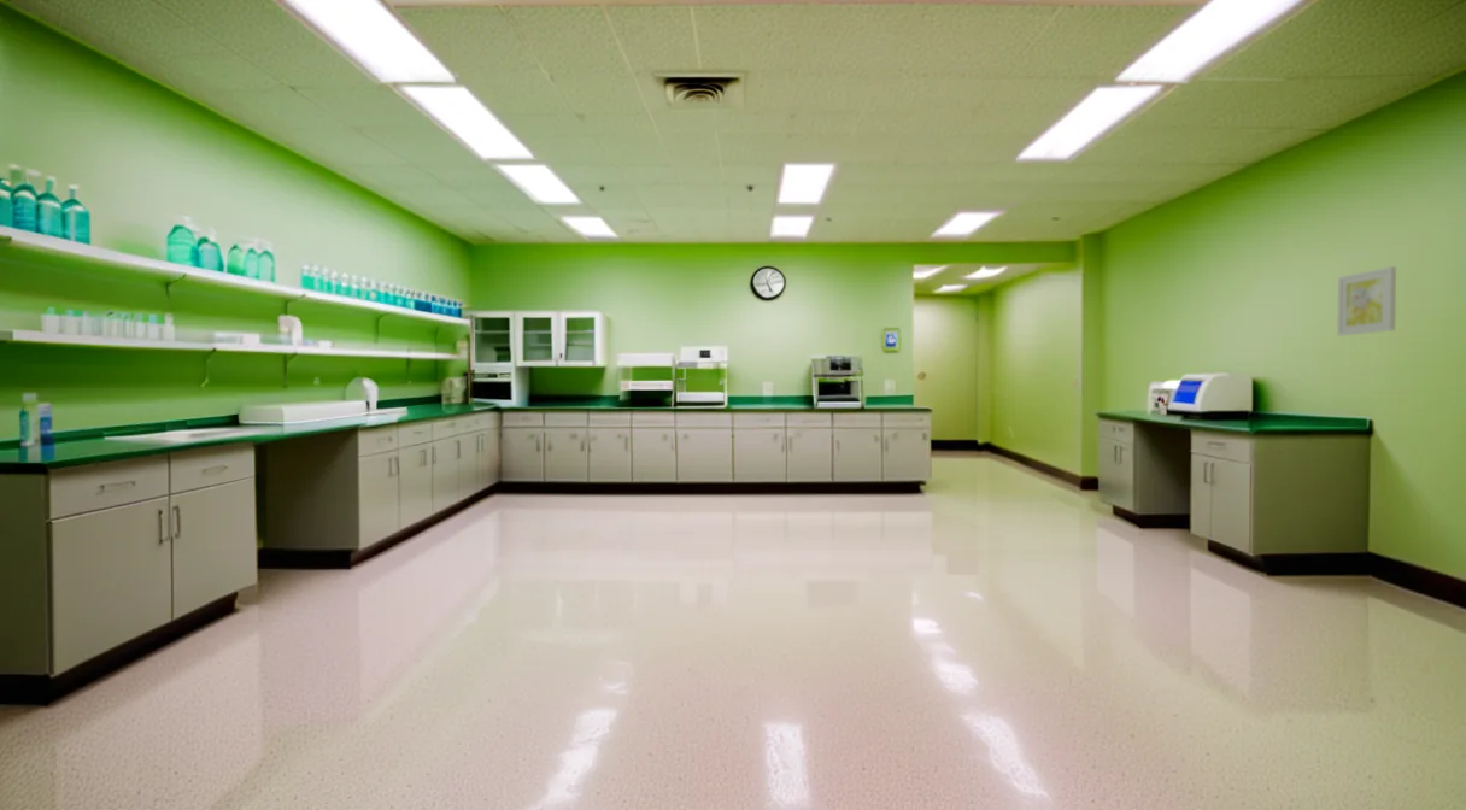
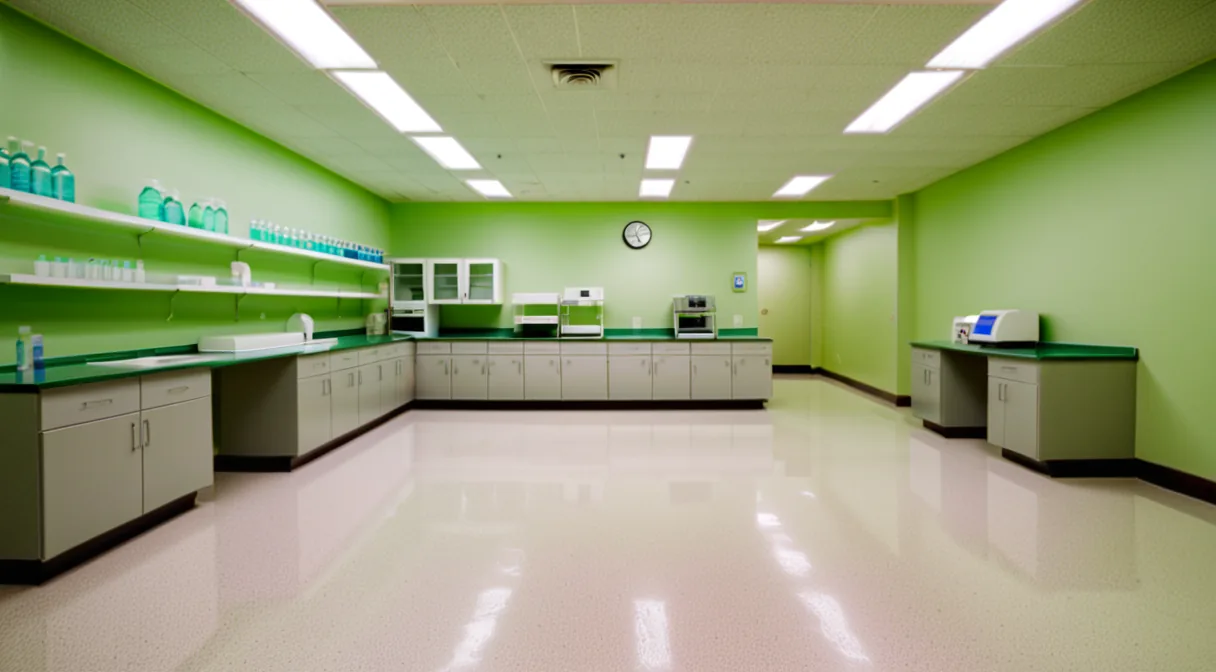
- wall art (1365, 303)
